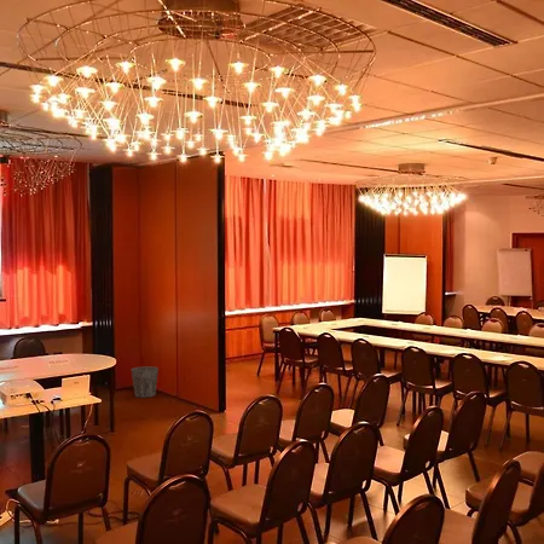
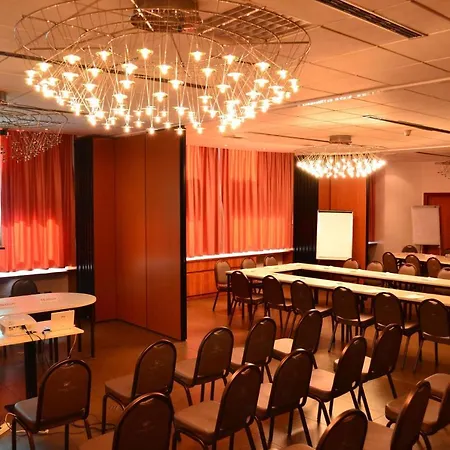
- waste bin (144, 382)
